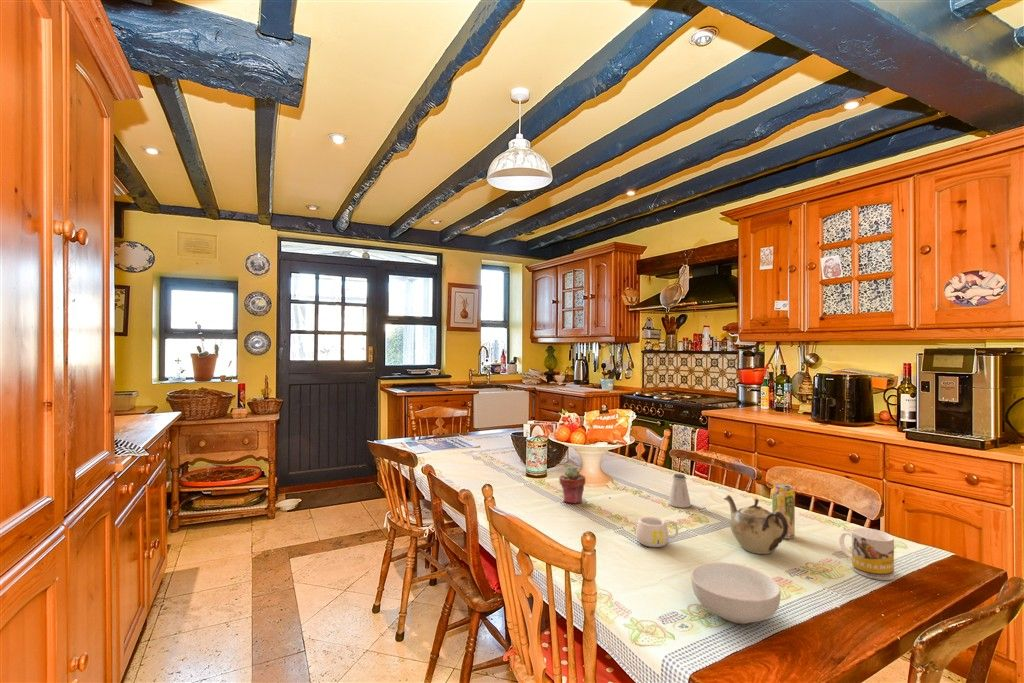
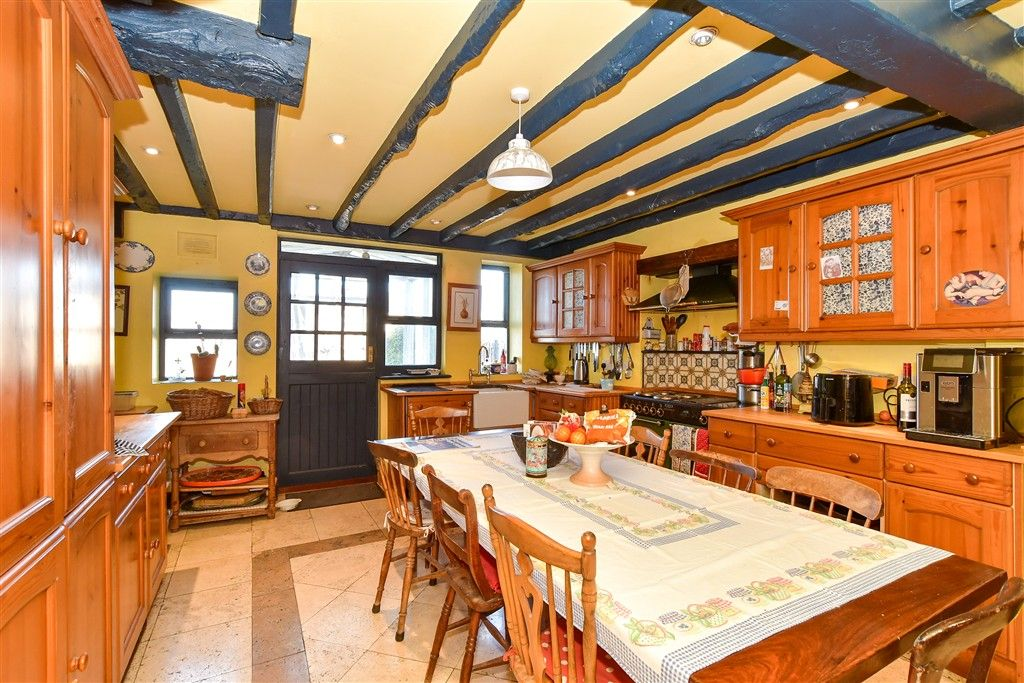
- mug (865, 550)
- beverage can (783, 509)
- cereal bowl (734, 596)
- potted succulent (572, 483)
- teapot (753, 522)
- saltshaker (679, 489)
- mug (657, 531)
